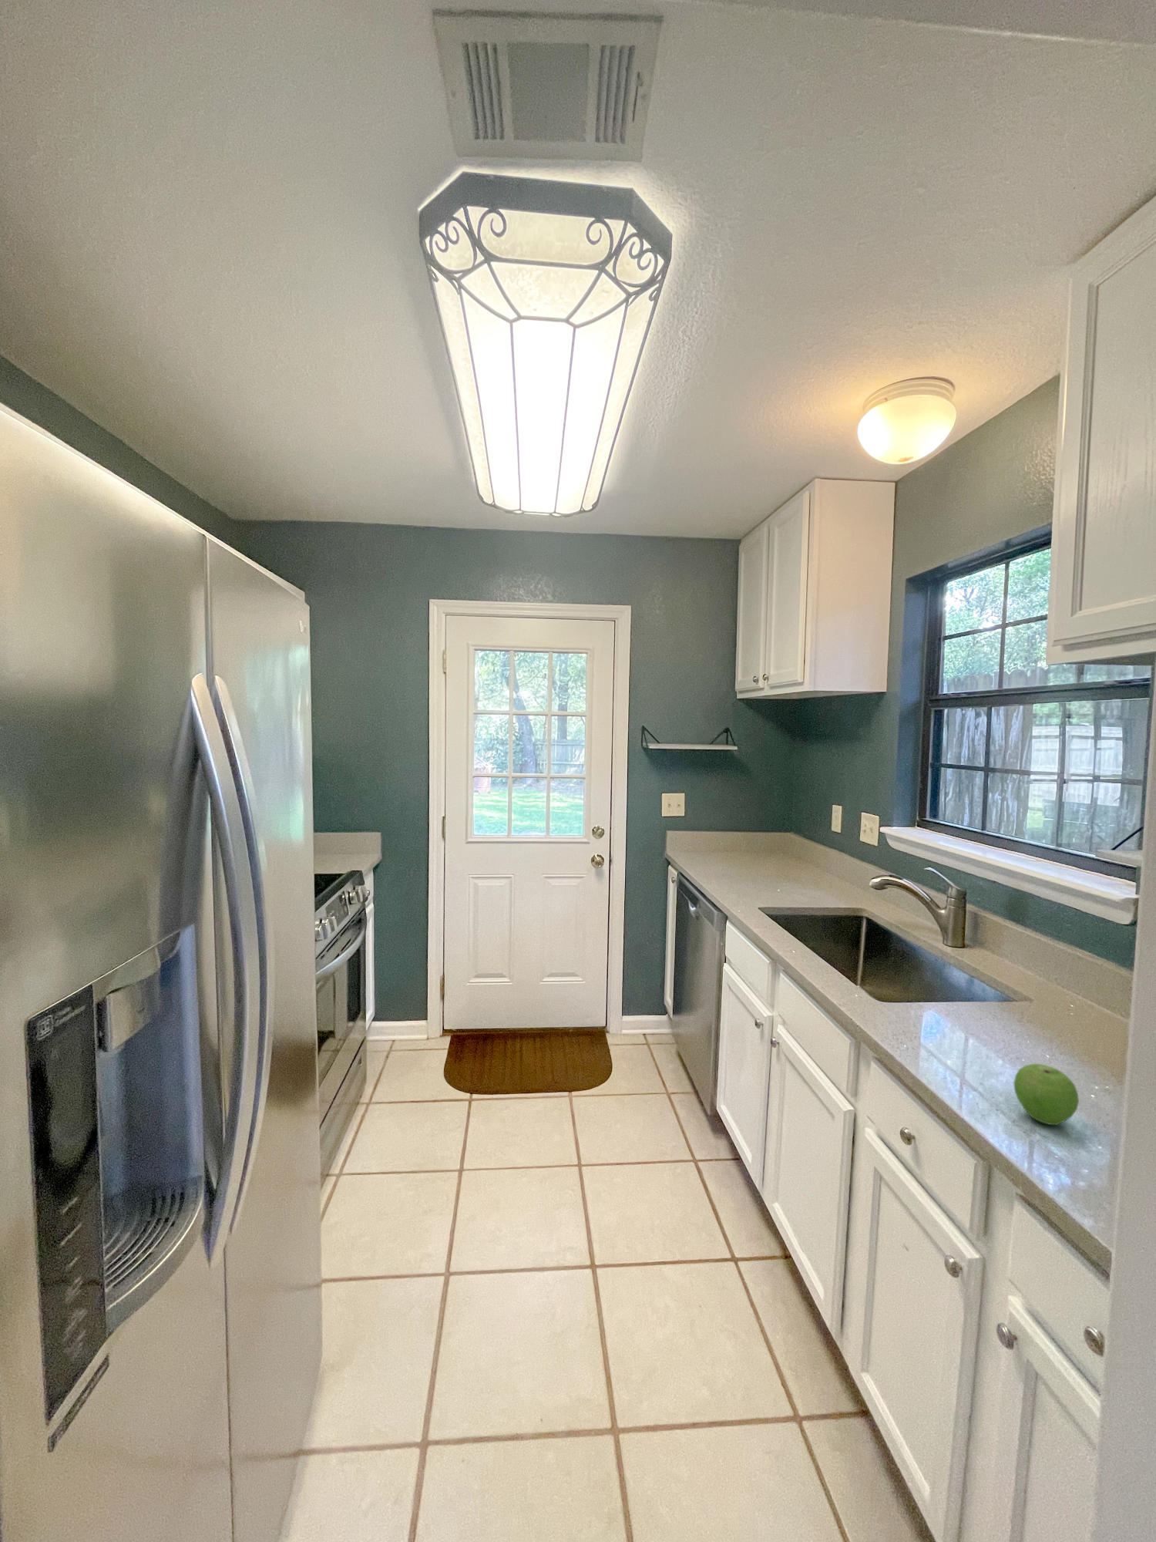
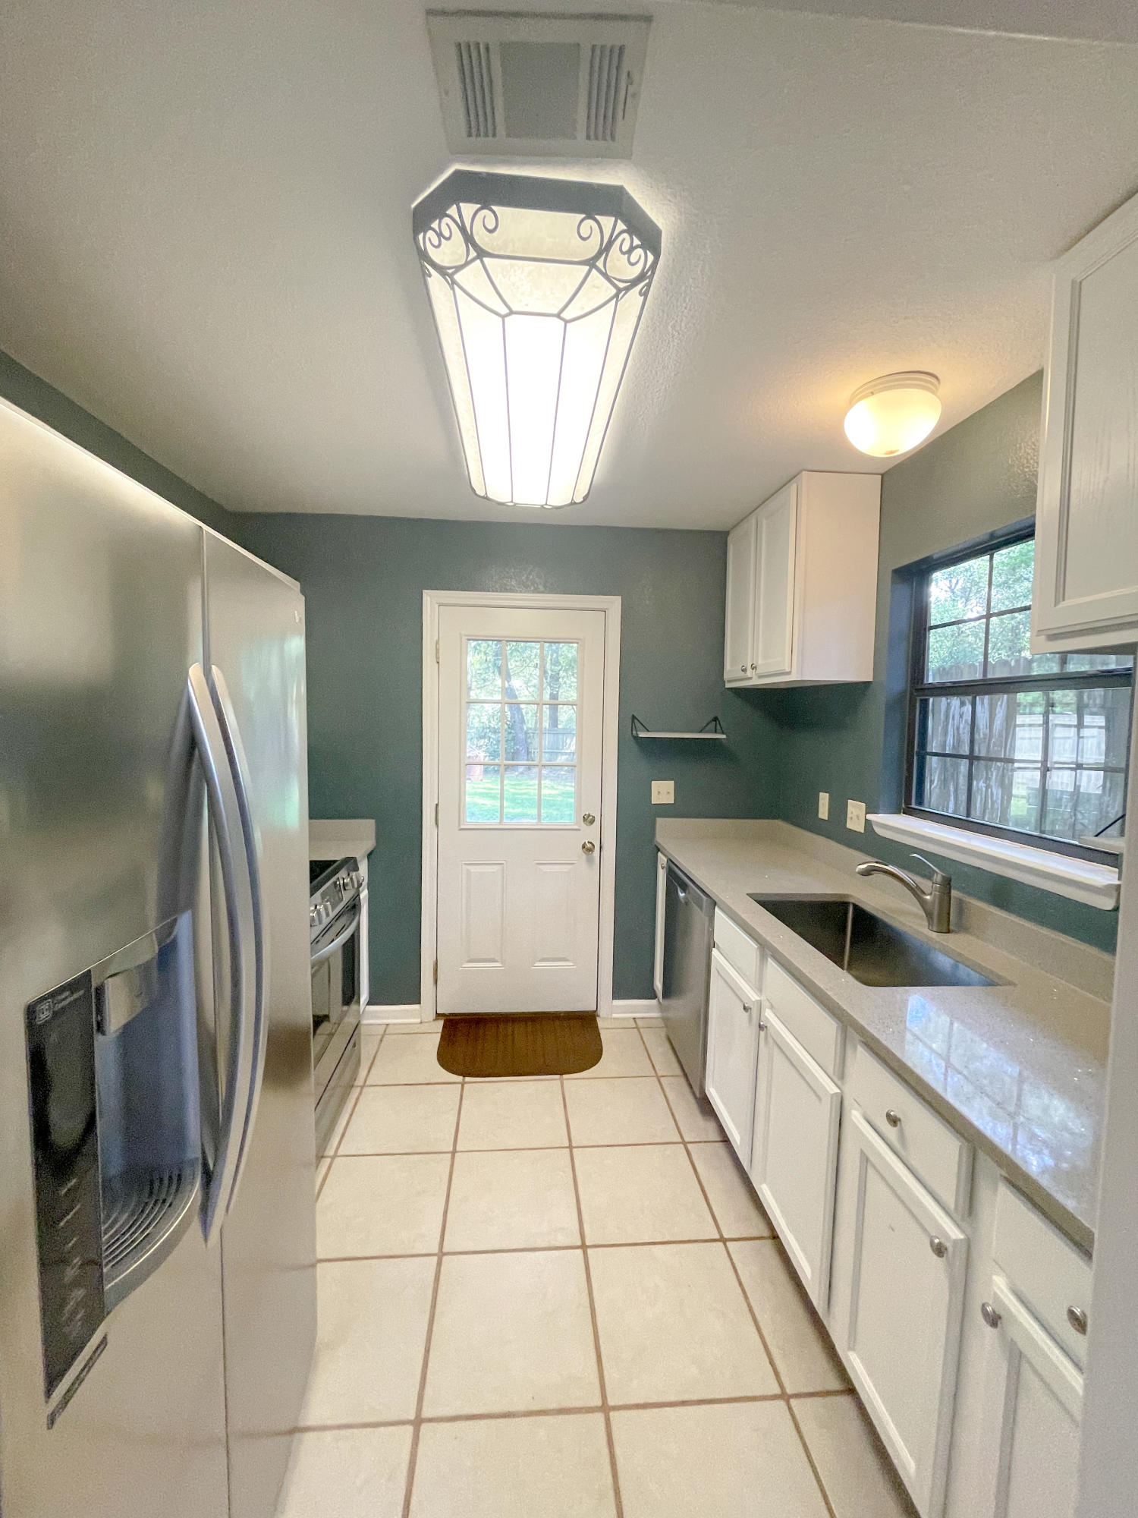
- fruit (1046, 1094)
